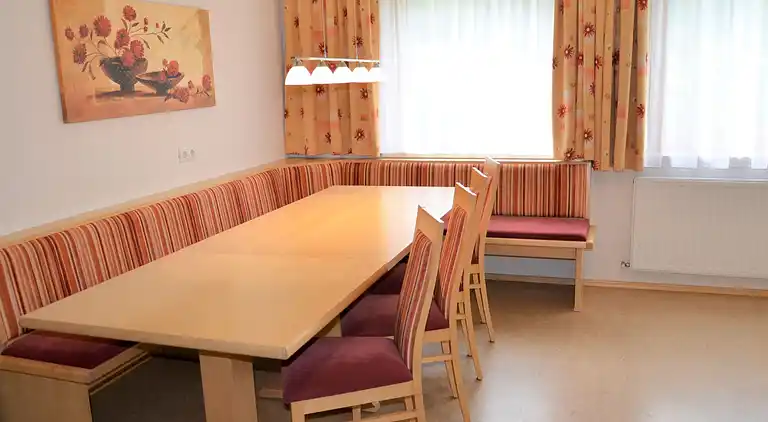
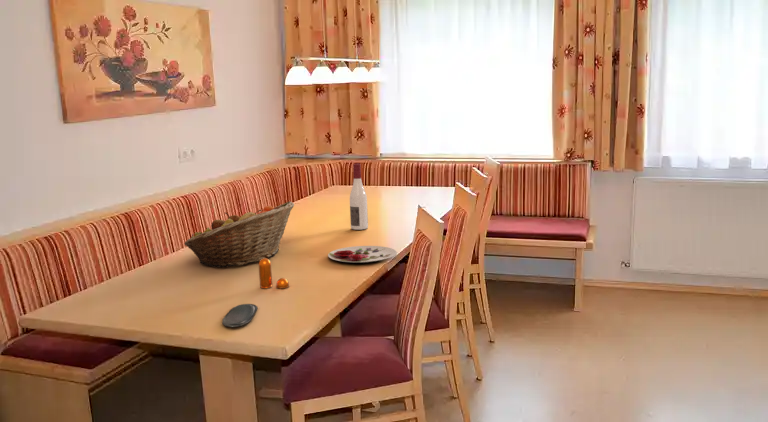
+ fruit basket (242, 231)
+ plate (362, 253)
+ pepper shaker (271, 272)
+ oval tray (240, 314)
+ alcohol (358, 196)
